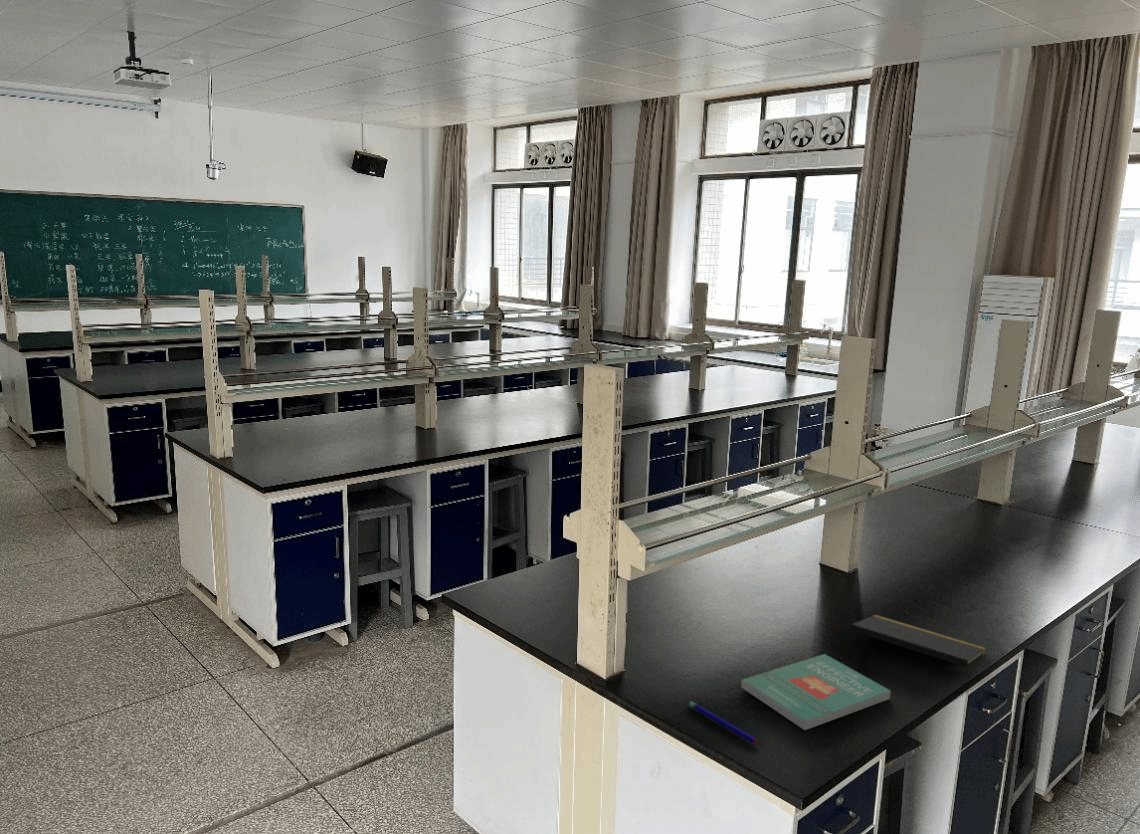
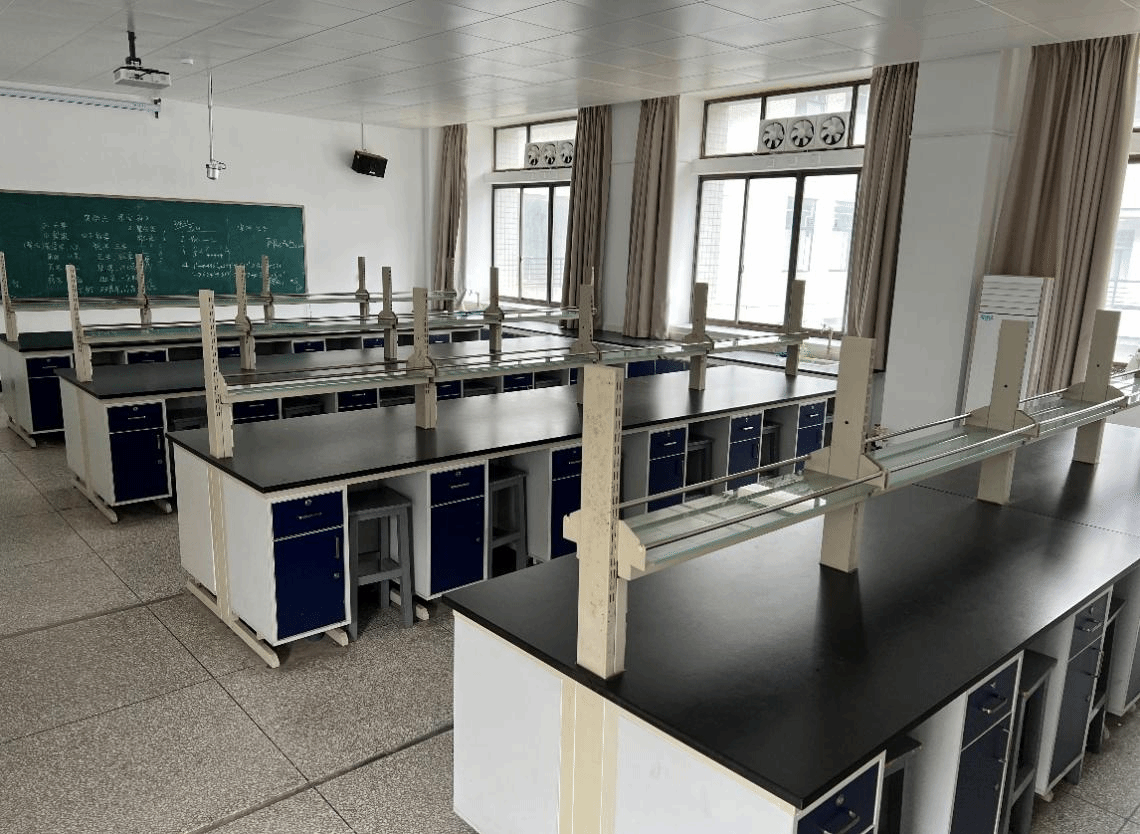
- notepad (917, 639)
- pen (720, 721)
- book (814, 688)
